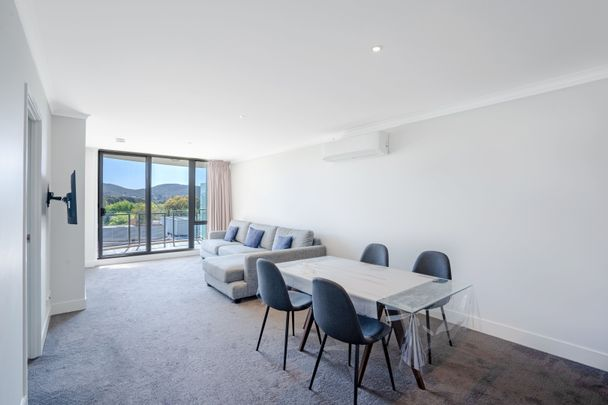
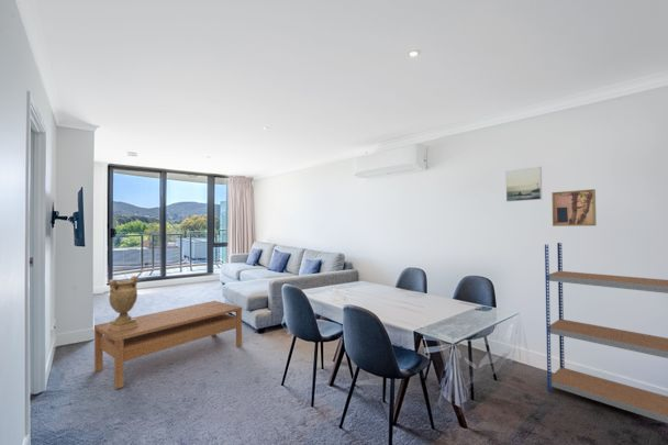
+ shelving unit (609, 327)
+ coffee table (175, 336)
+ wall art (572, 208)
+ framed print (523, 185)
+ decorative urn (123, 301)
